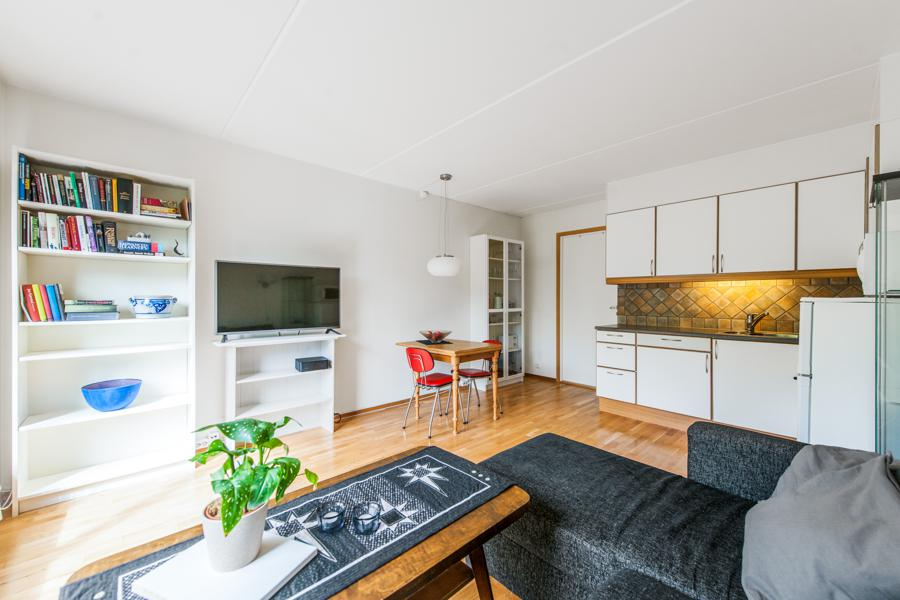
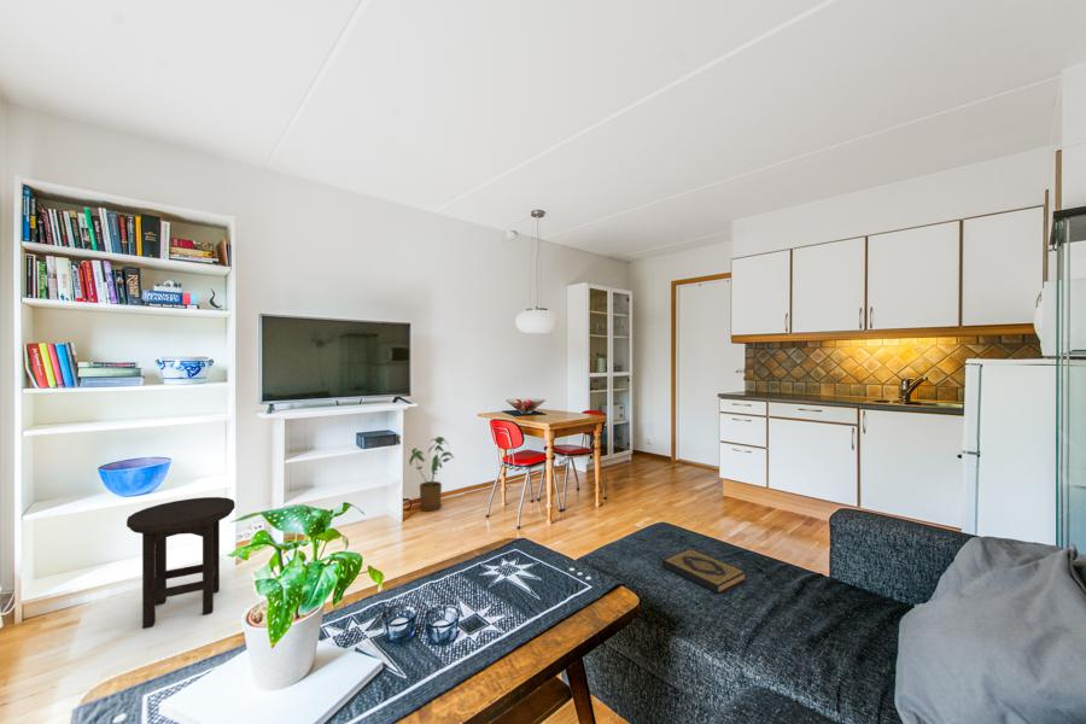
+ stool (183, 567)
+ house plant (433, 472)
+ hardback book (702, 568)
